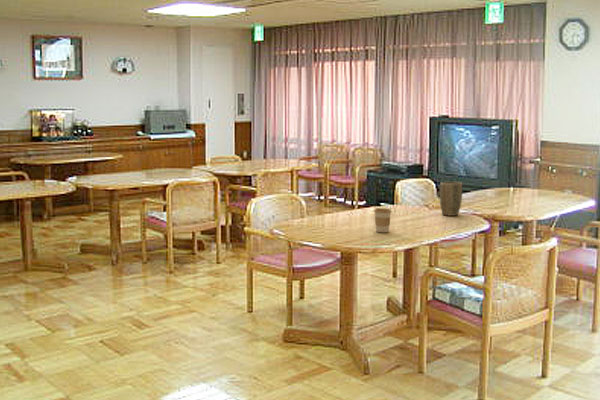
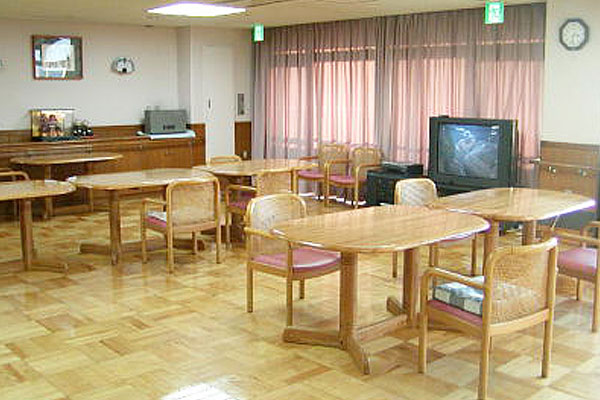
- plant pot (450, 198)
- coffee cup (382, 219)
